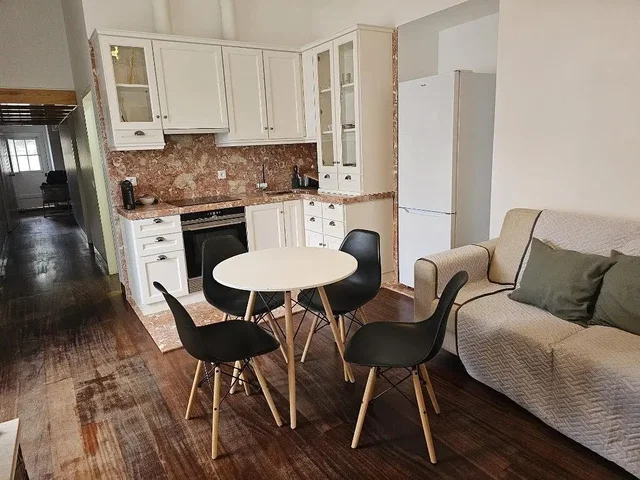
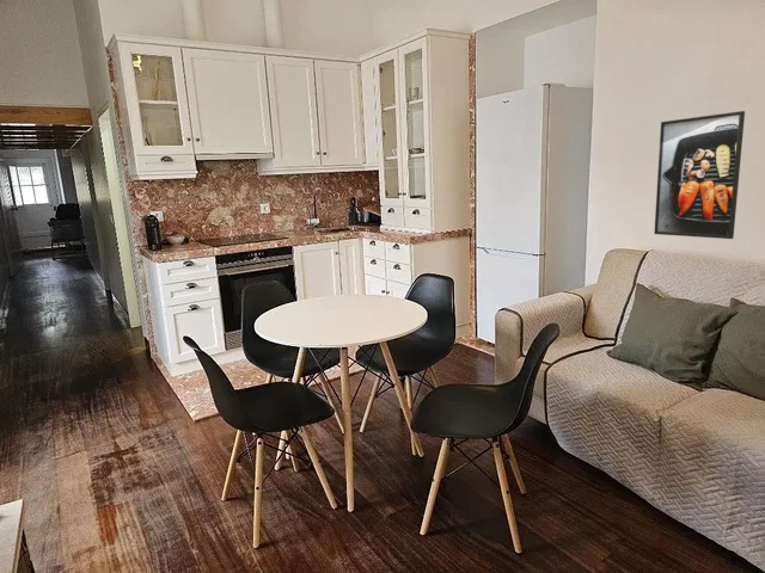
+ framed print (696, 178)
